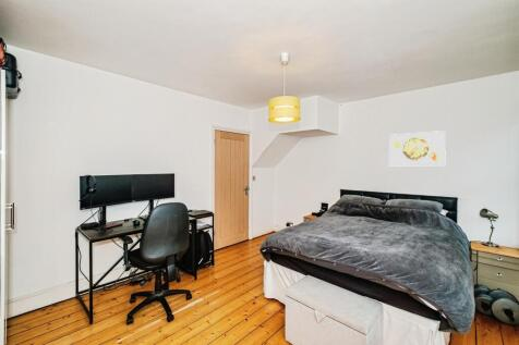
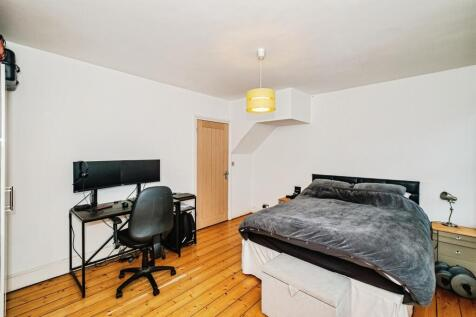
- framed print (415, 149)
